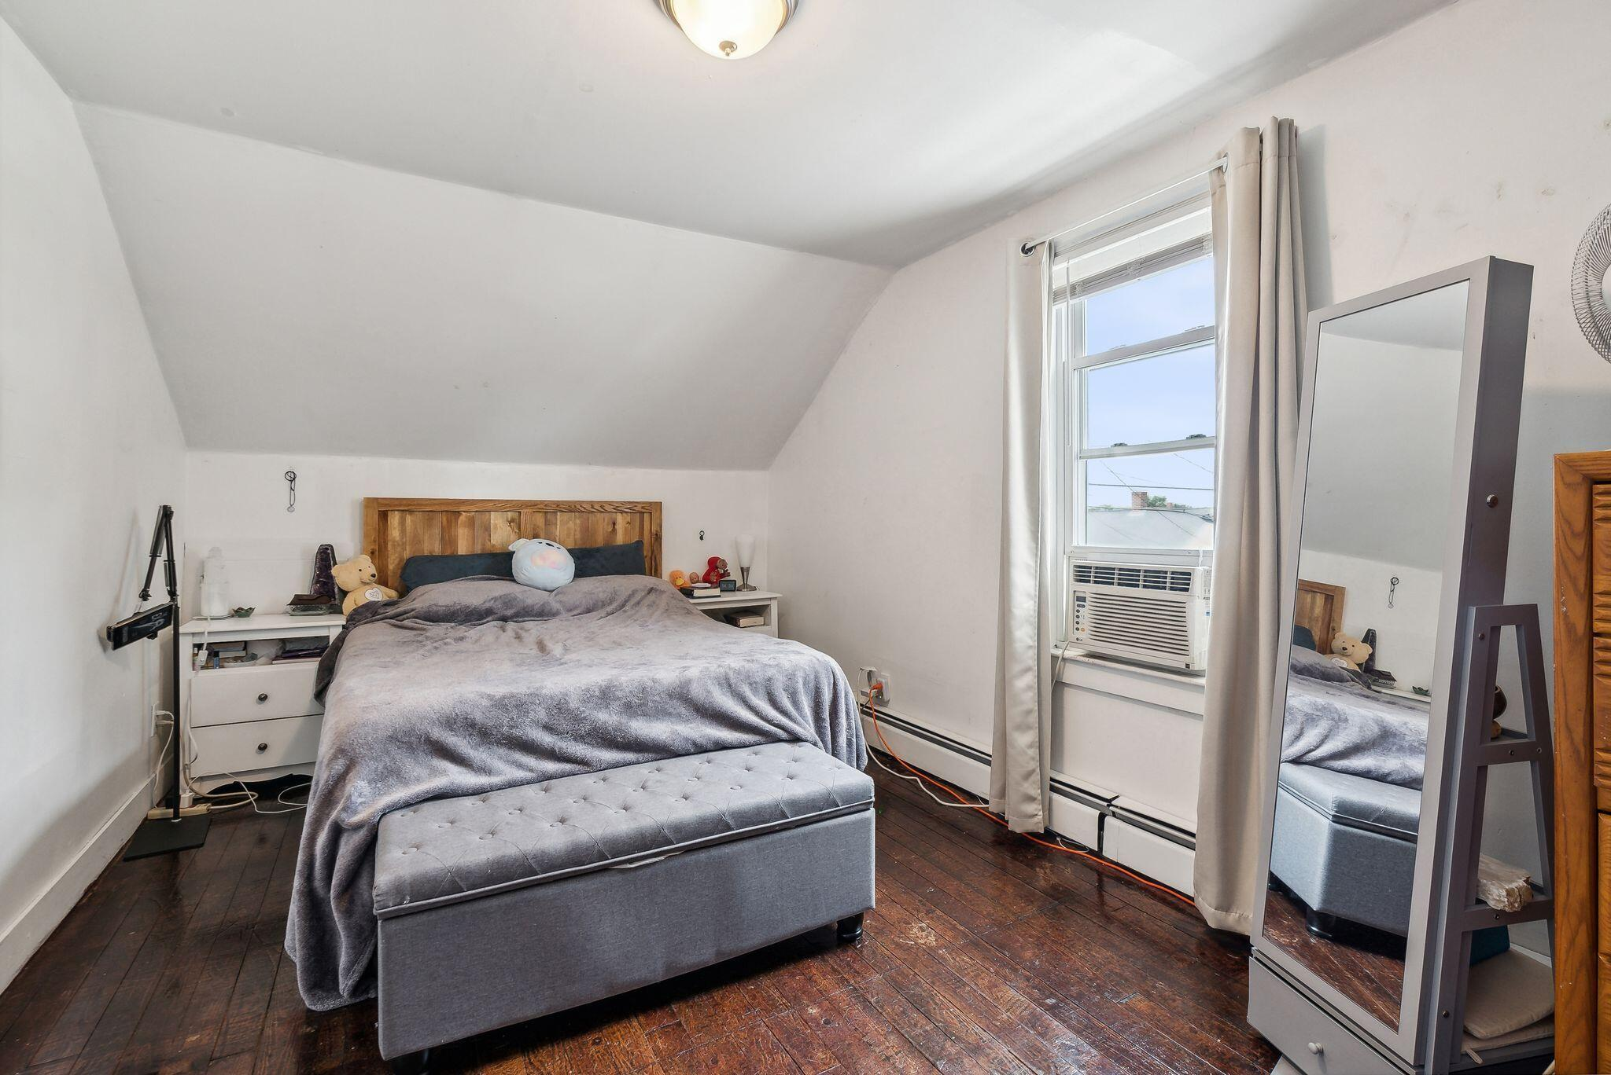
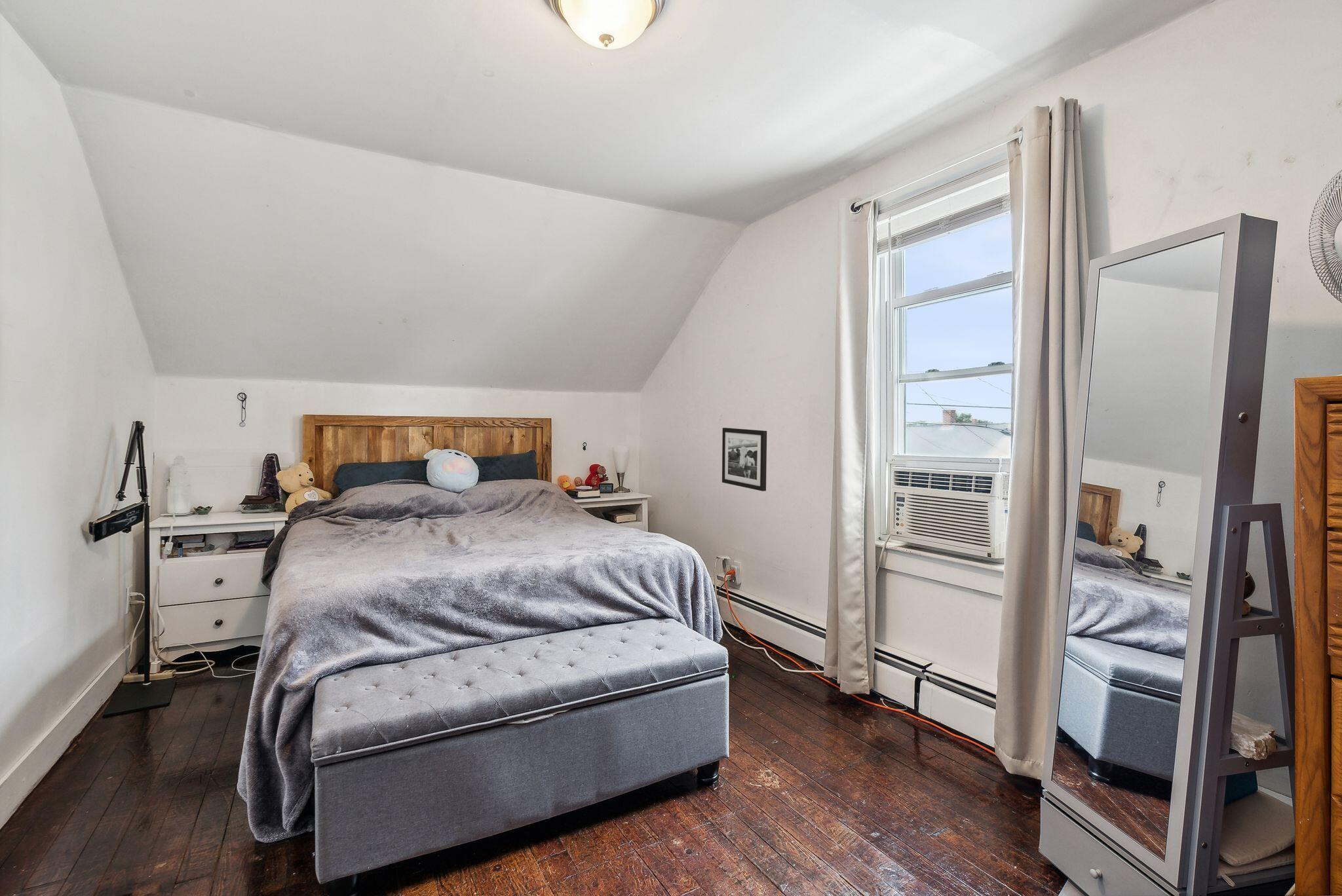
+ picture frame (743, 458)
